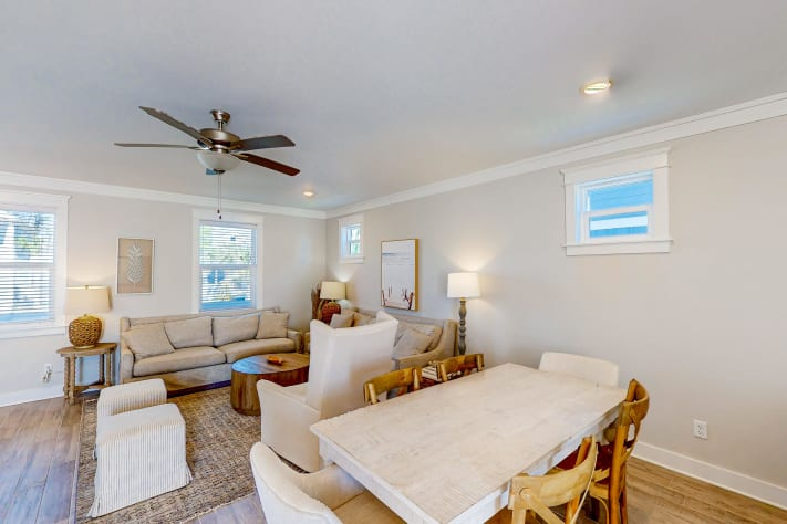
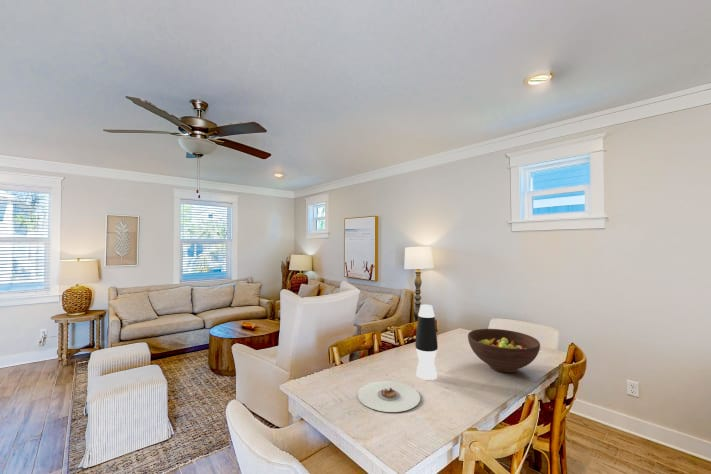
+ vase (426, 340)
+ fruit bowl (502, 352)
+ plate (388, 392)
